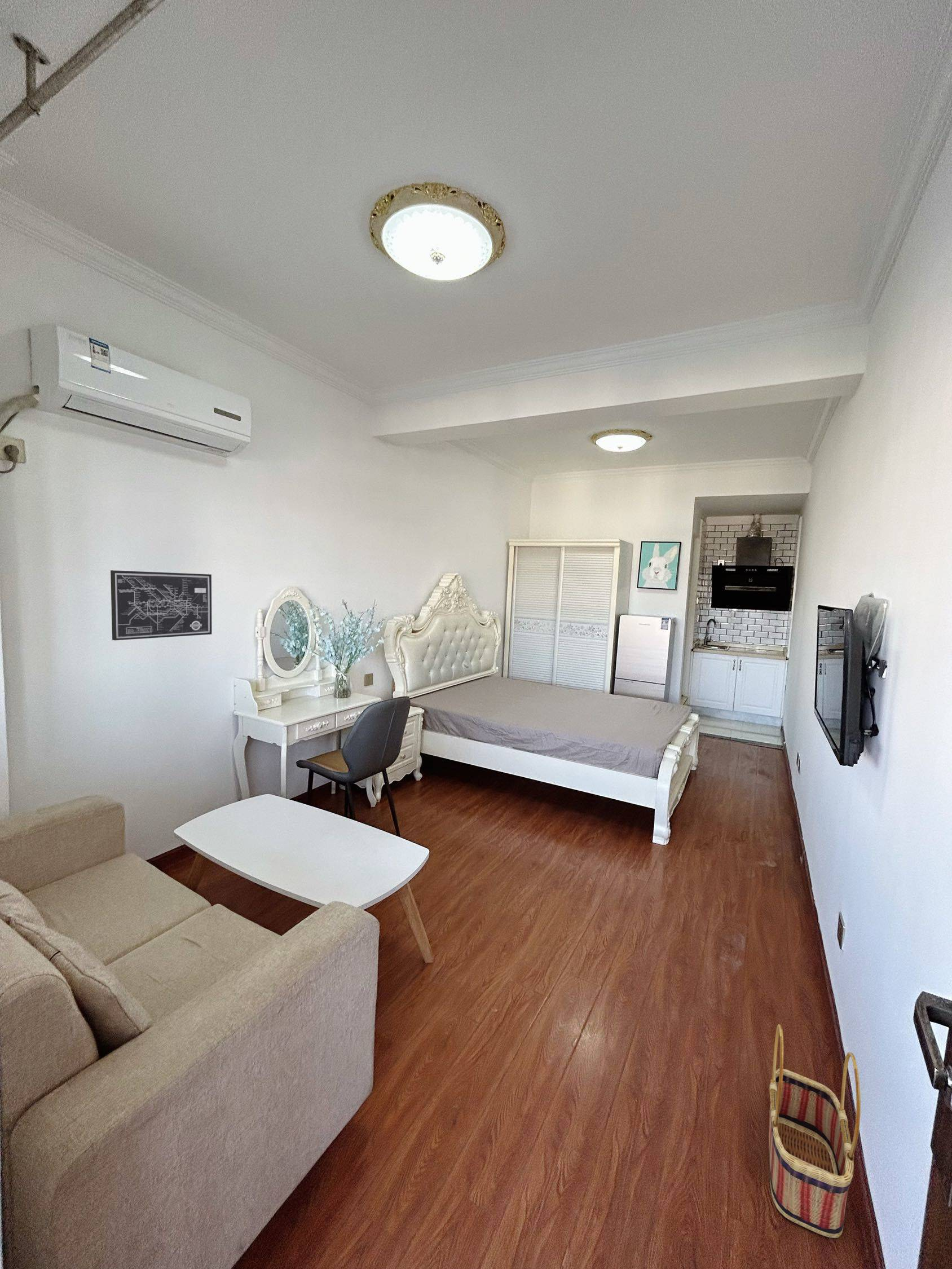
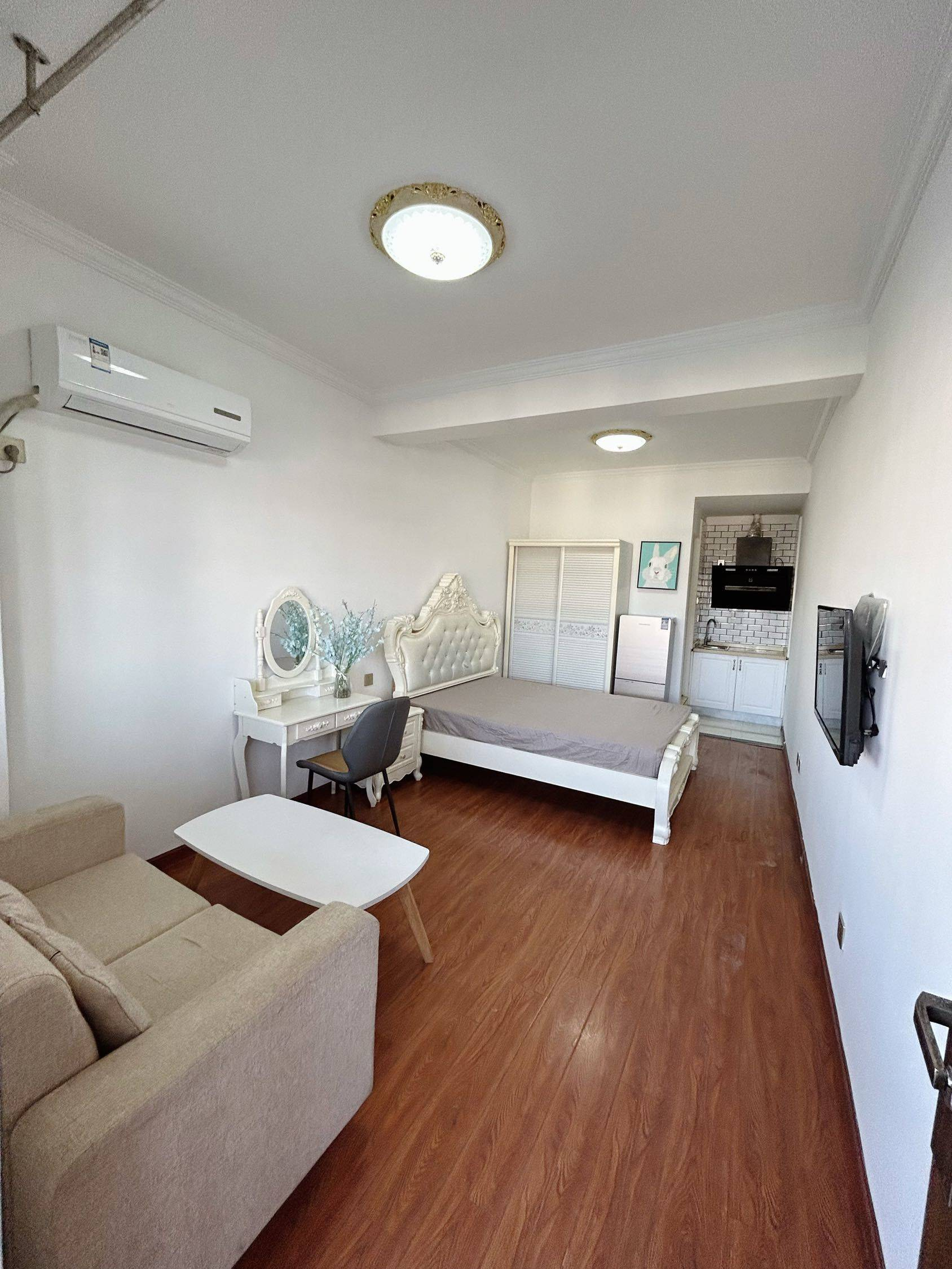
- basket (810, 1113)
- wall art (165, 605)
